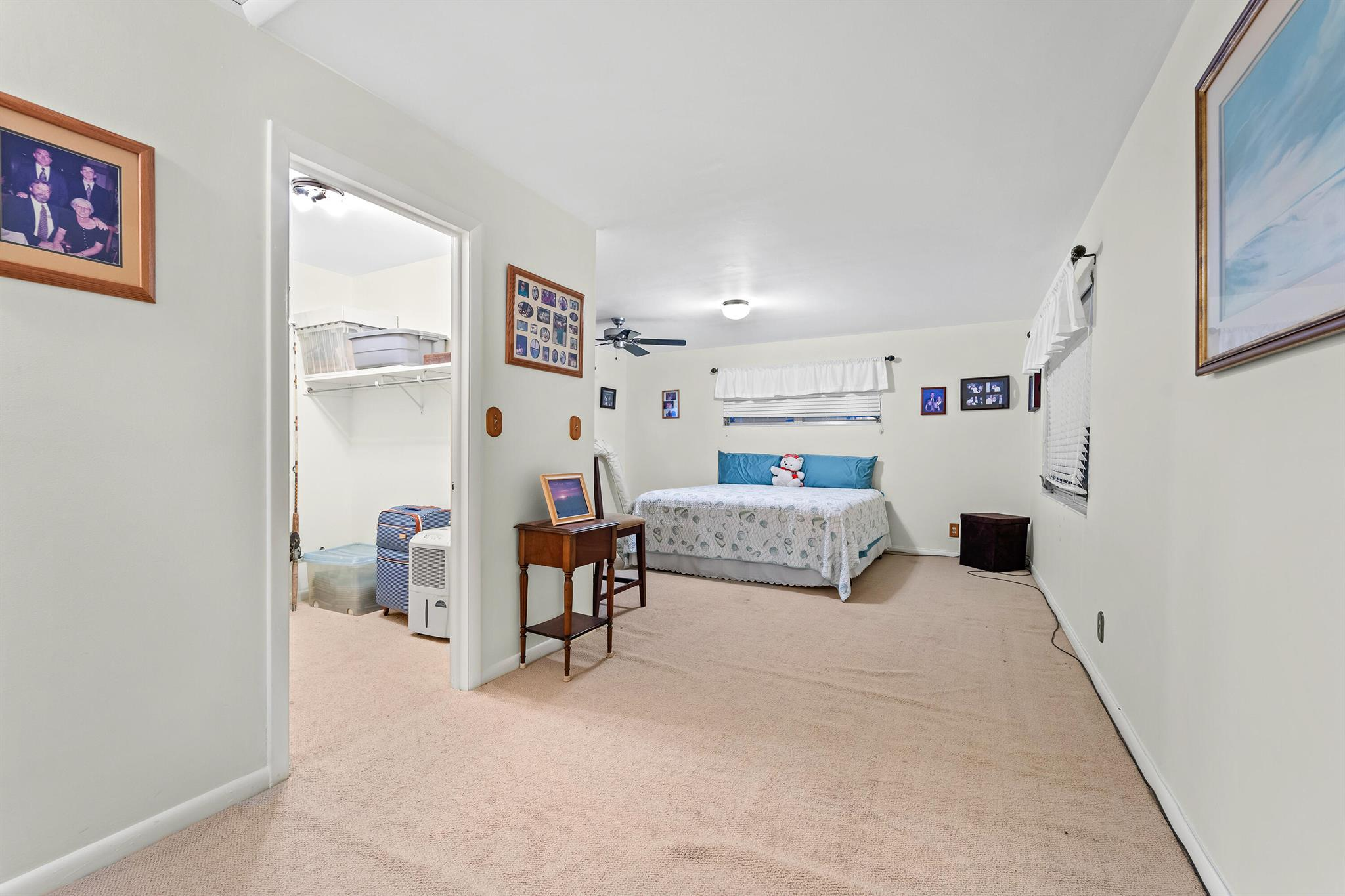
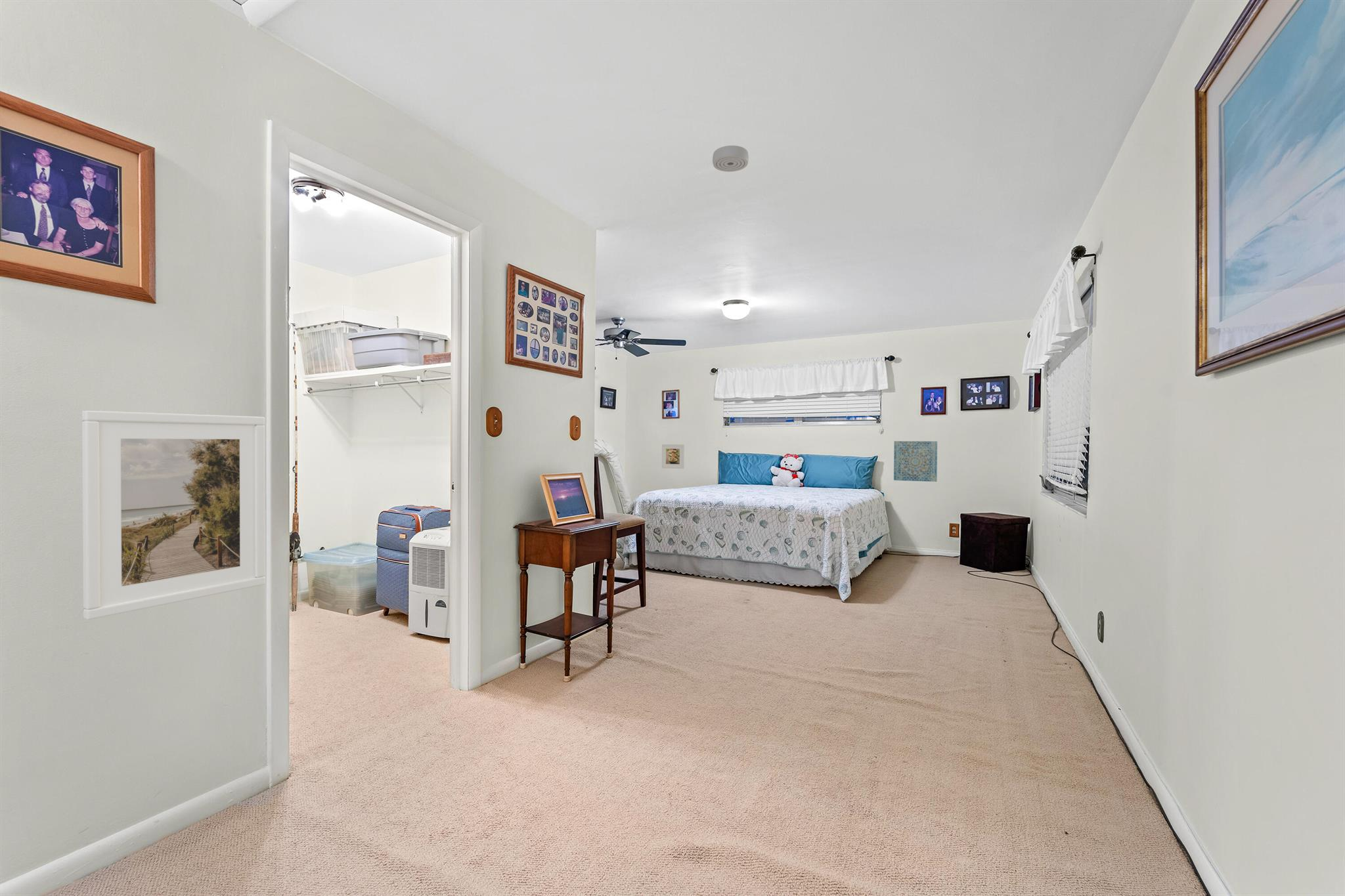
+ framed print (183, 507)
+ wall art (915, 461)
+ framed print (672, 456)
+ smoke detector (730, 159)
